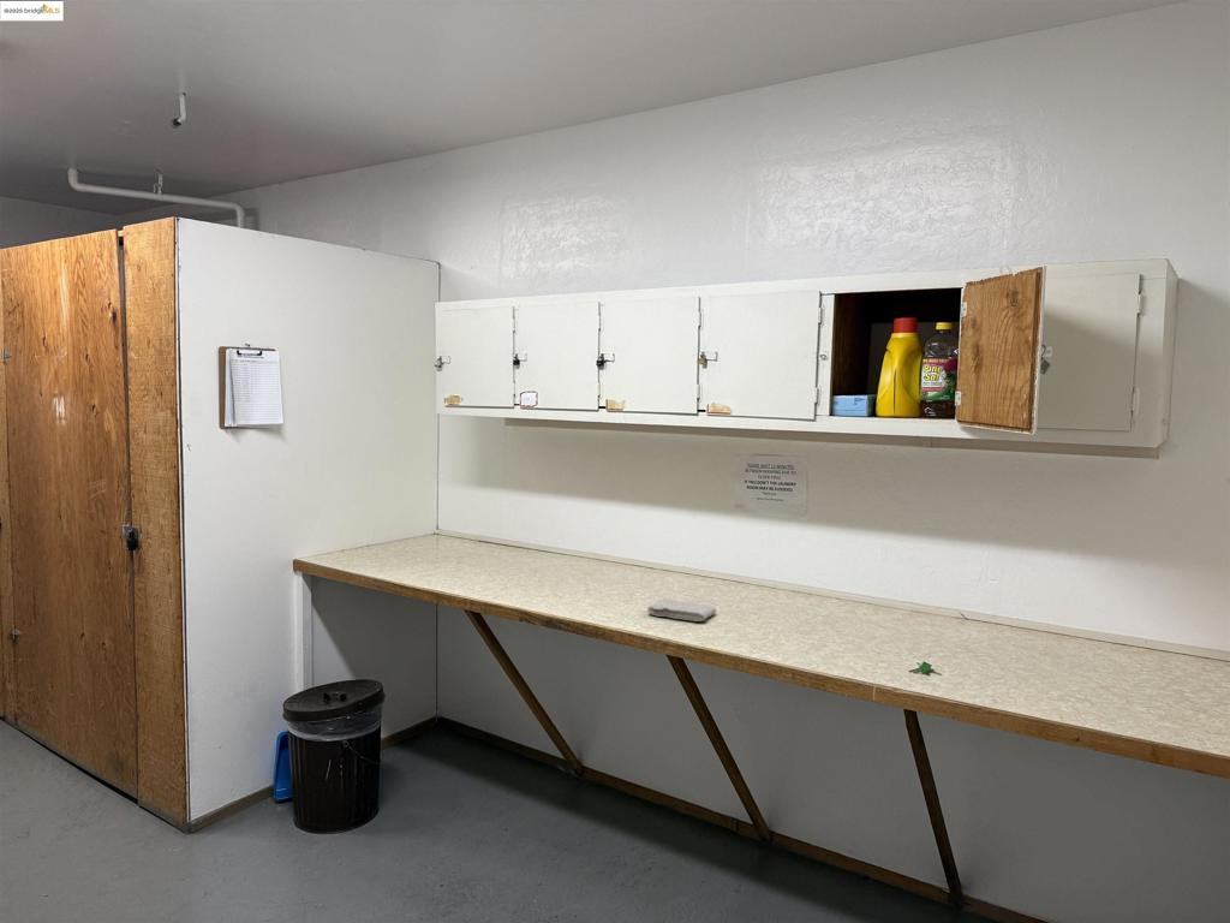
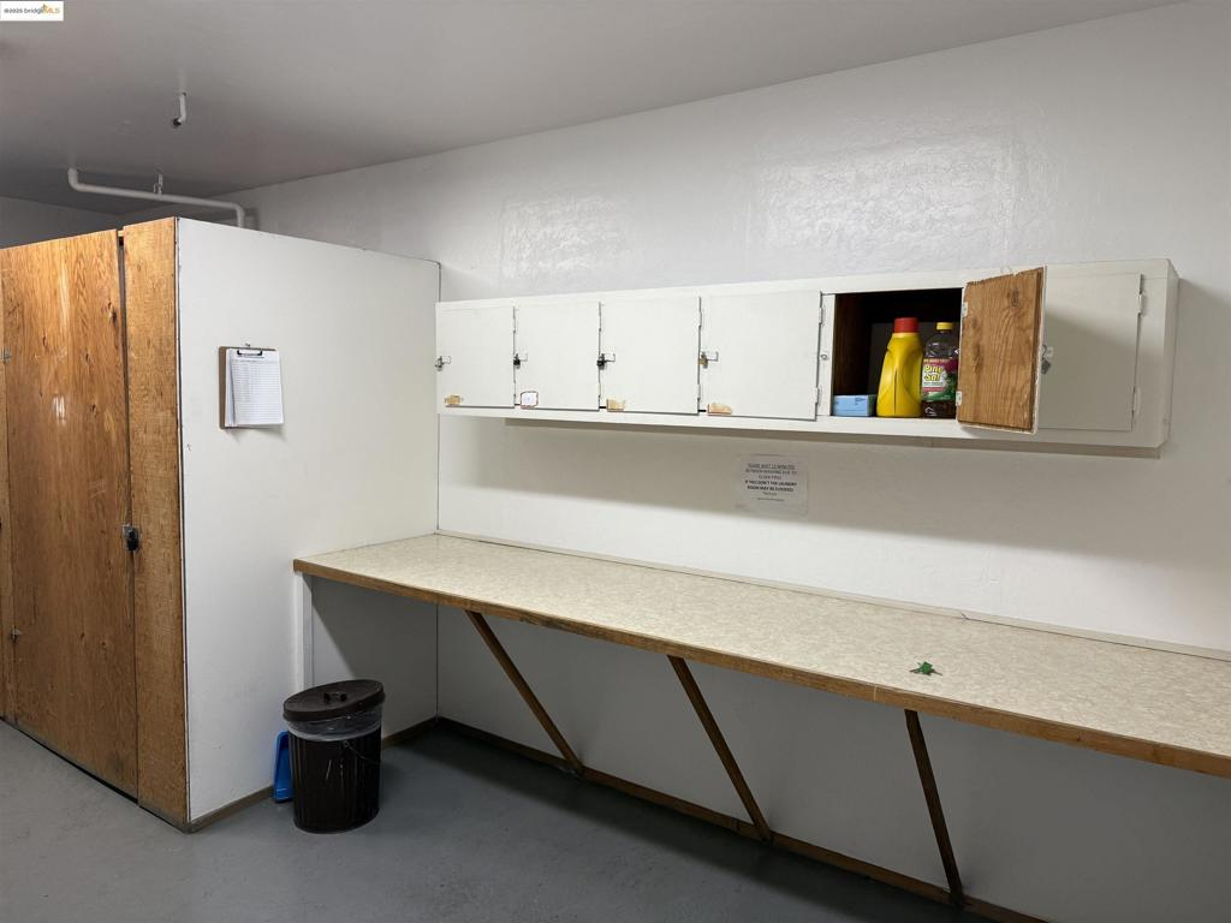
- washcloth (681, 609)
